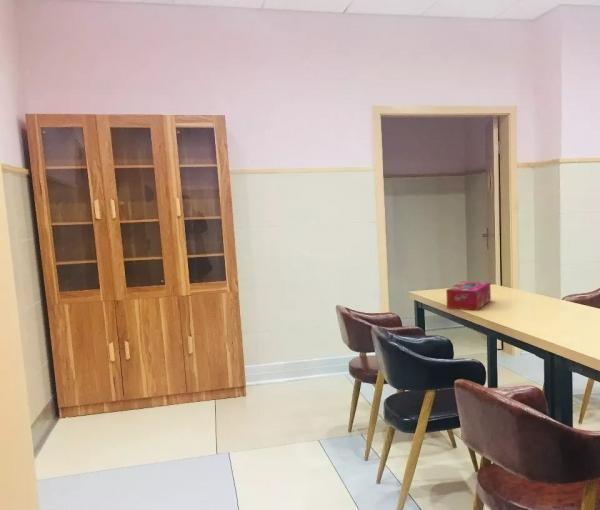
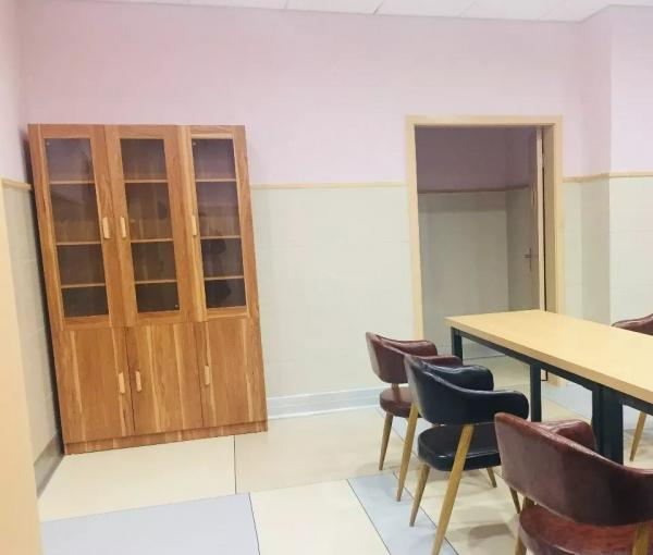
- tissue box (469, 295)
